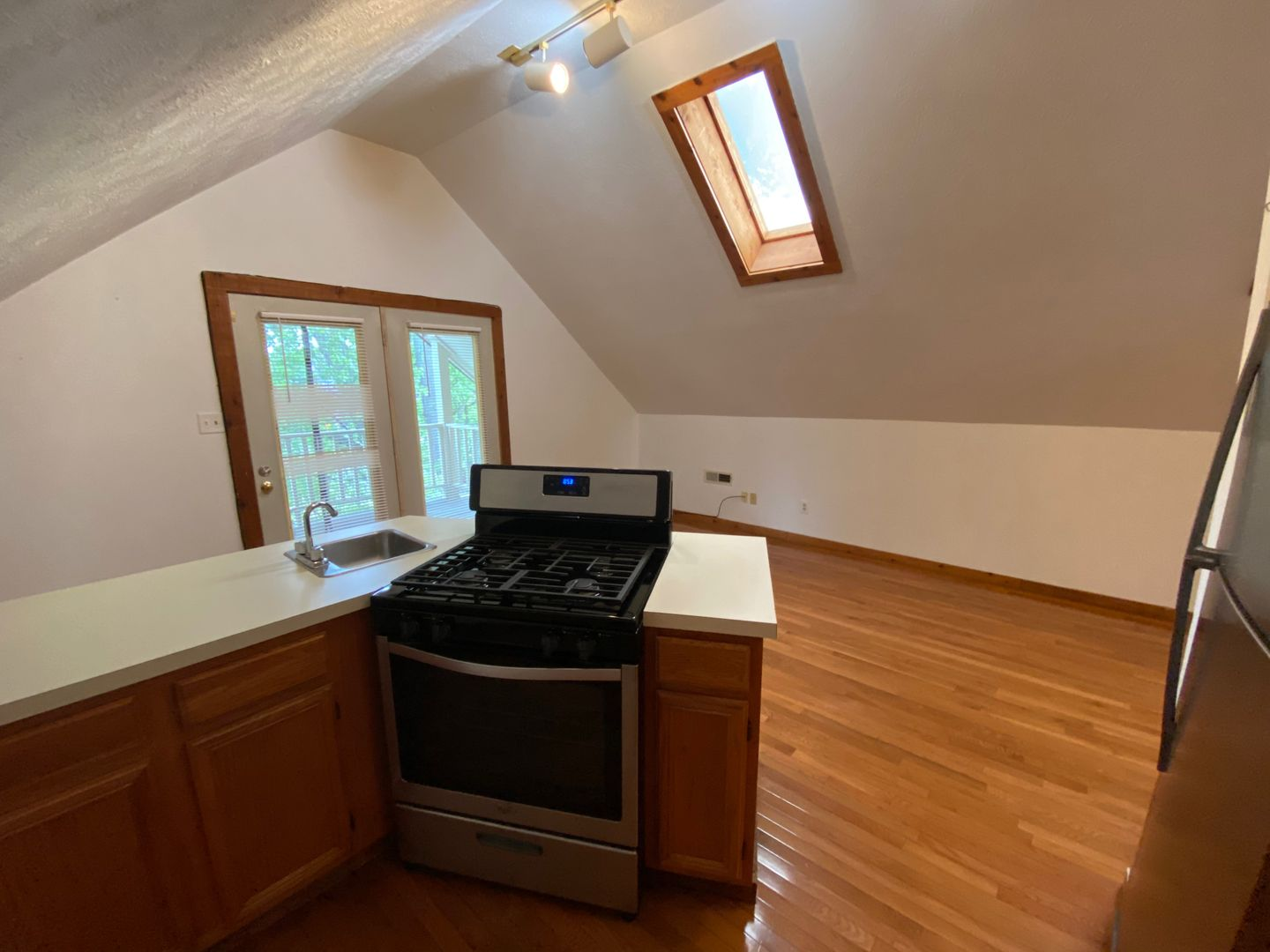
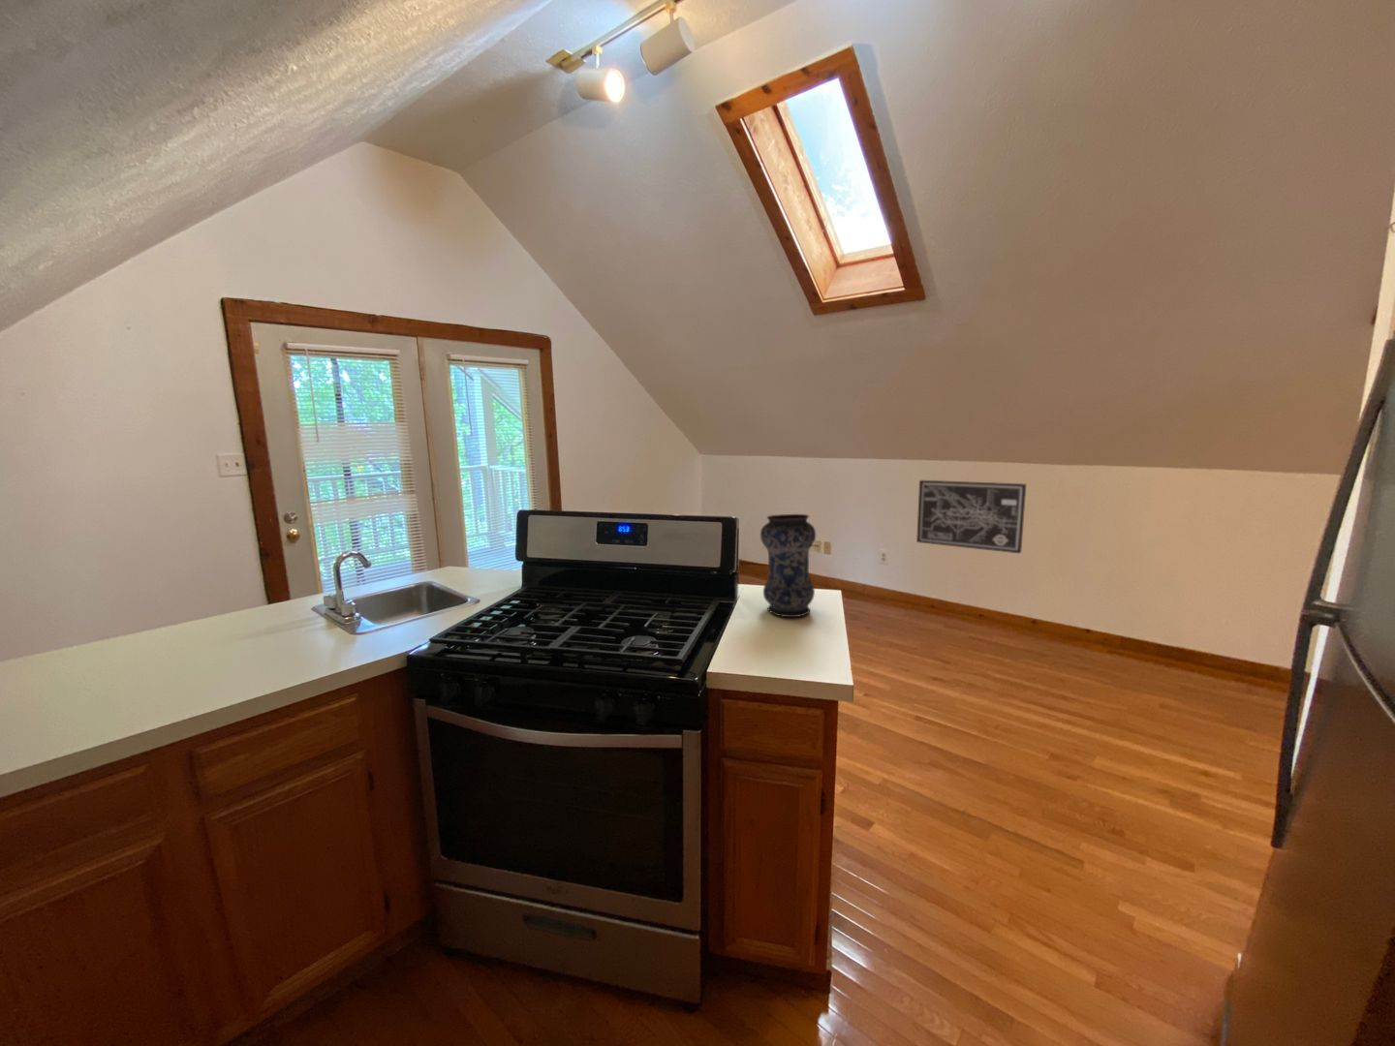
+ wall art (968, 514)
+ vase (788, 563)
